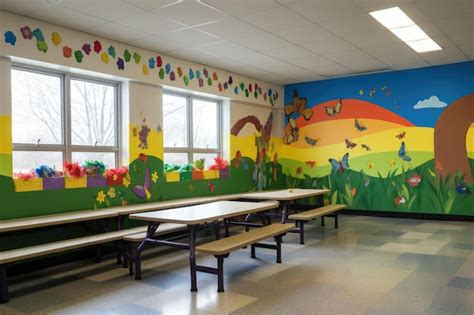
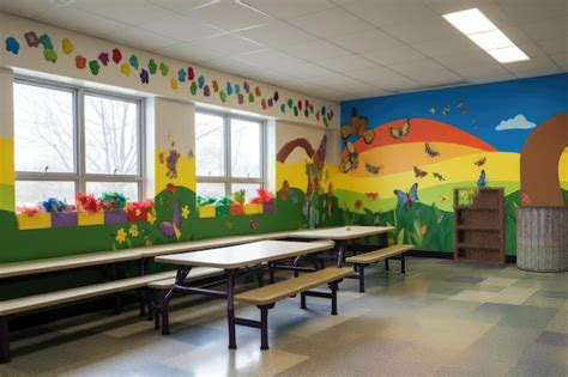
+ bookcase (478, 224)
+ trash can (542, 237)
